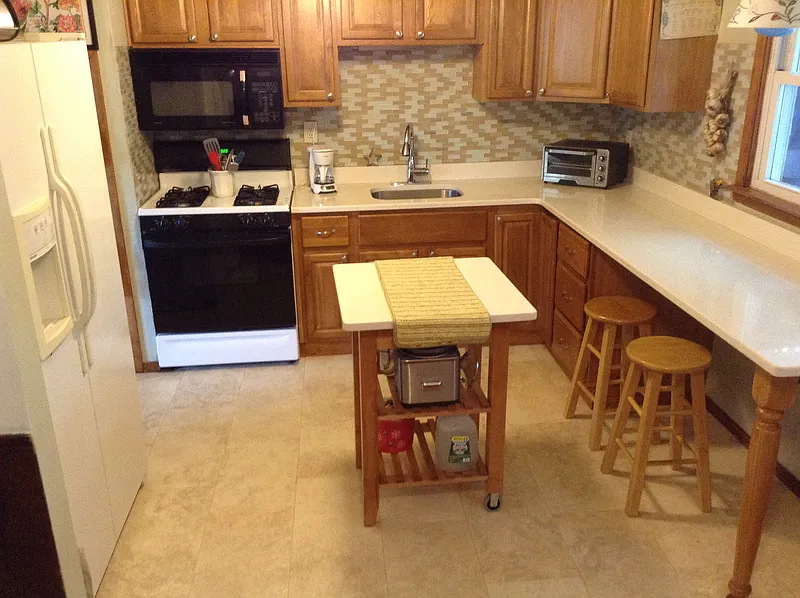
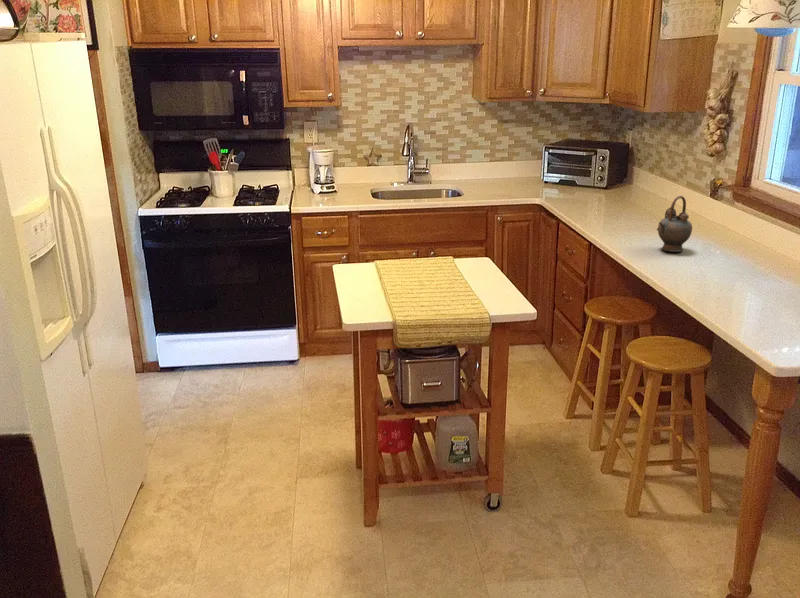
+ teapot (672, 223)
